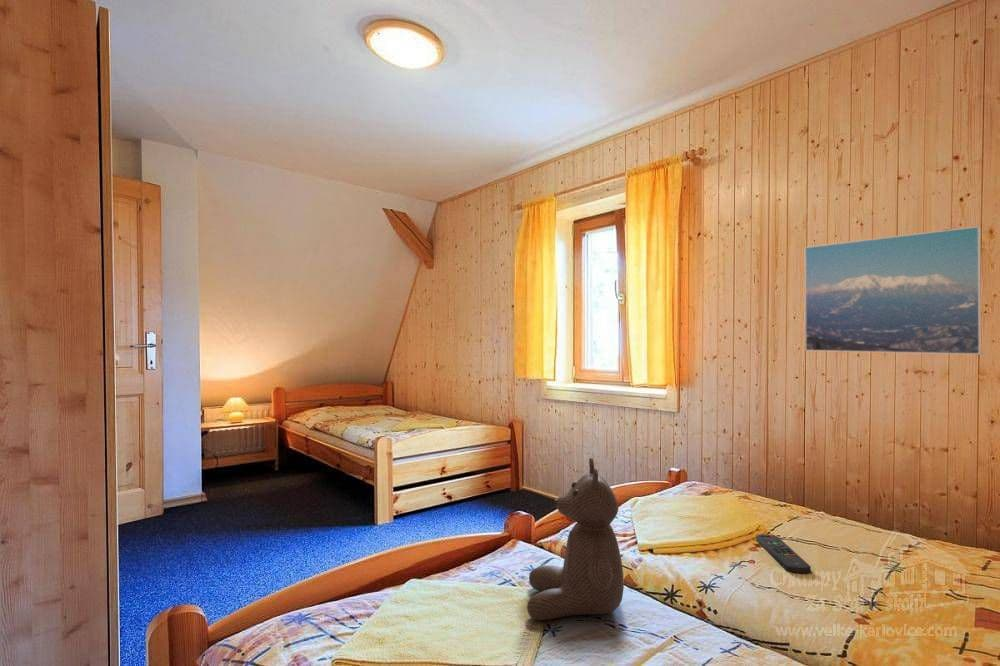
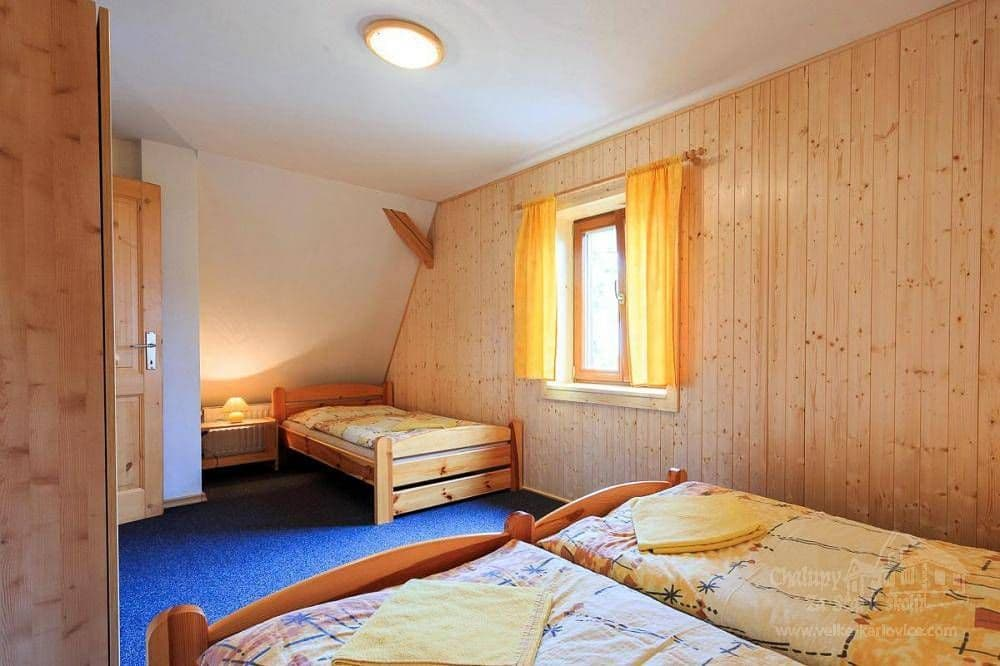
- teddy bear (574, 533)
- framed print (883, 295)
- remote control (781, 552)
